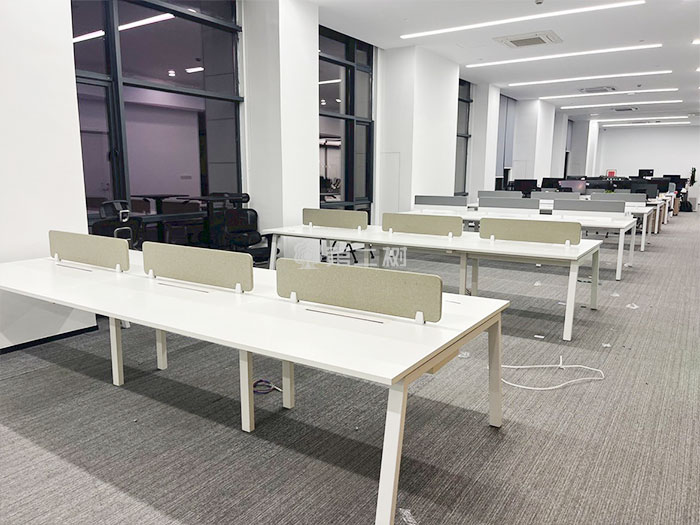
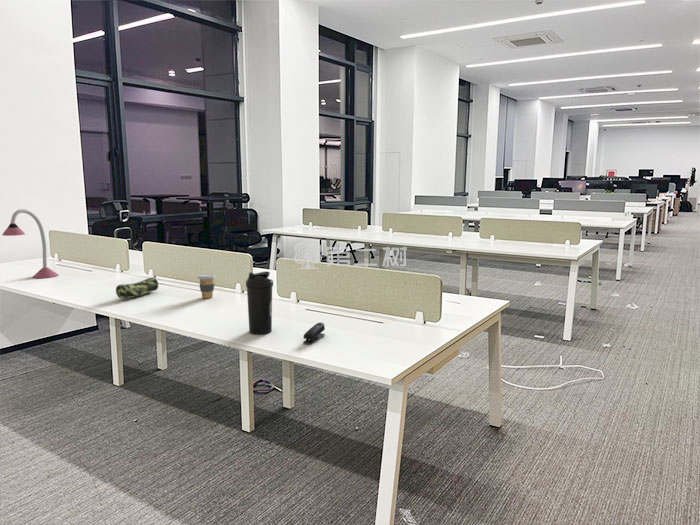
+ pencil case (137, 288)
+ coffee cup (207, 286)
+ water bottle (259, 302)
+ desk lamp (24, 234)
+ stapler (314, 332)
